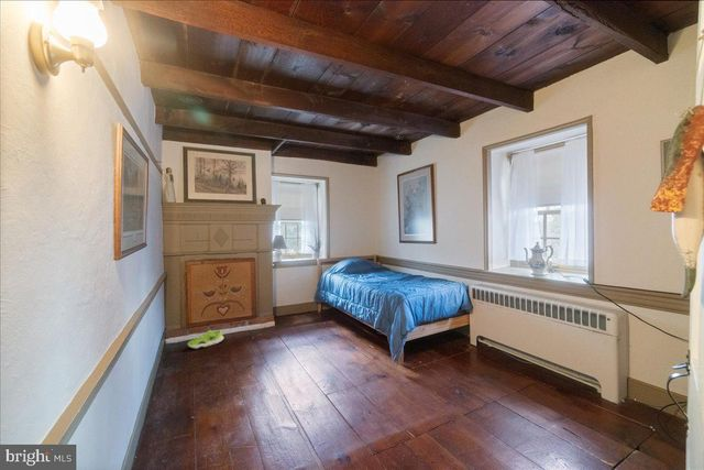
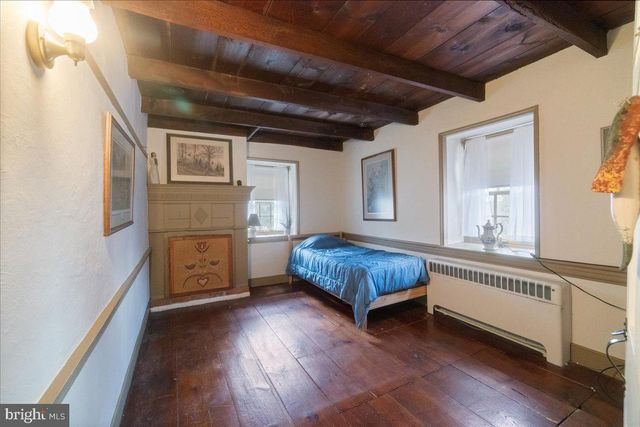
- shoe (206, 337)
